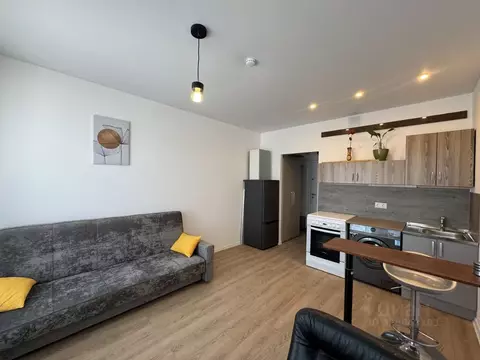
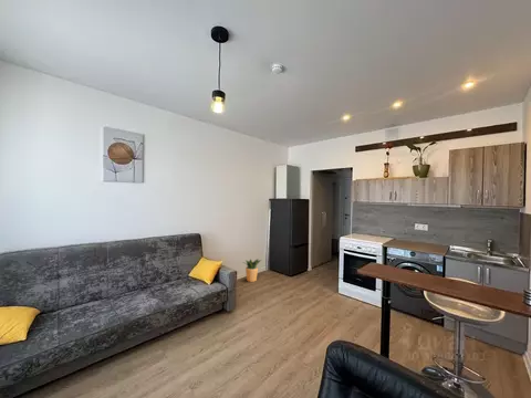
+ potted plant (252, 270)
